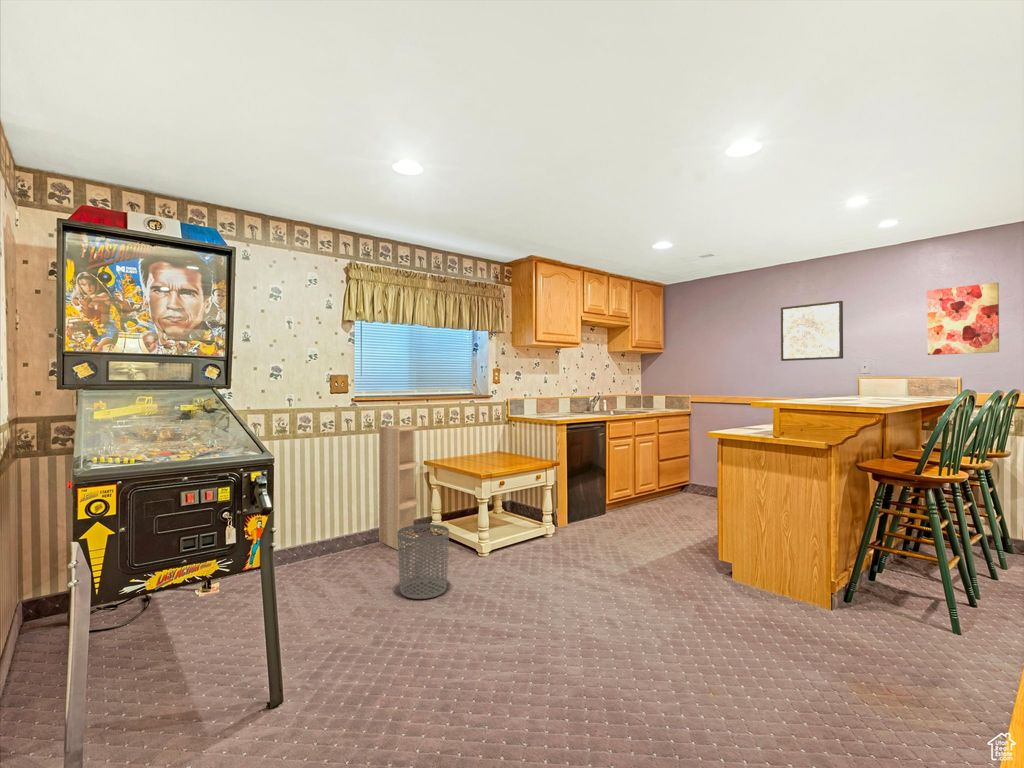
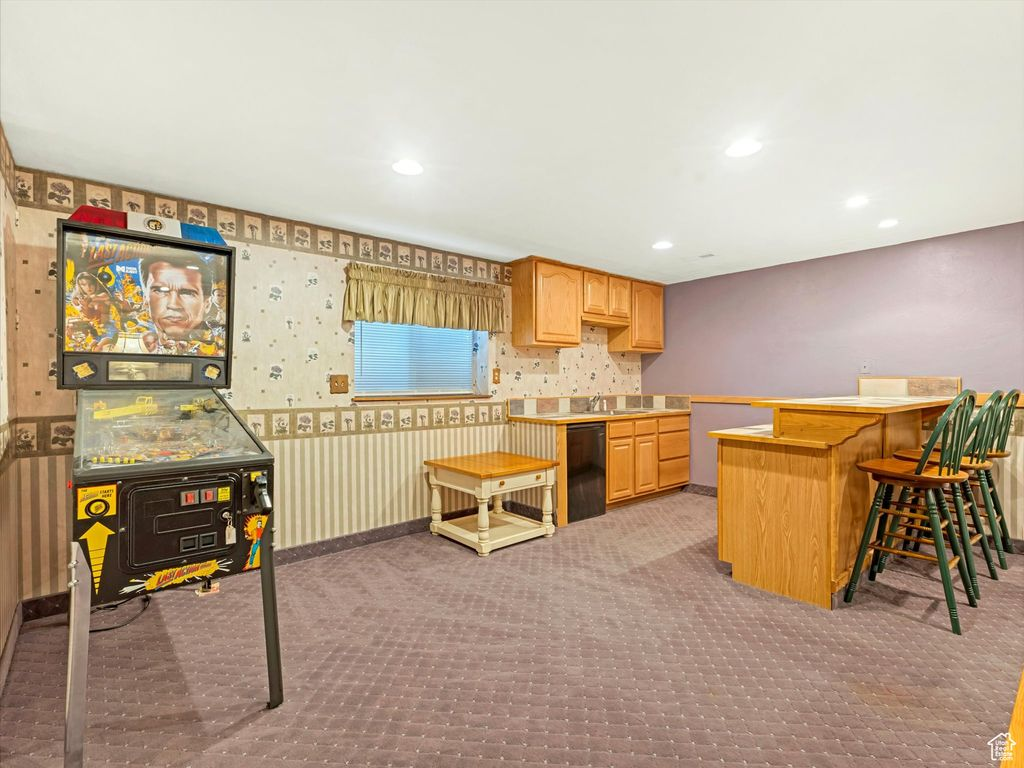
- wall art (961, 320)
- waste bin (423, 560)
- wall art (810, 332)
- shelf (405, 484)
